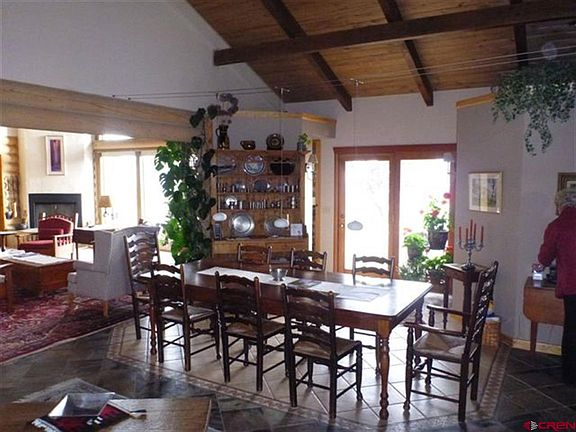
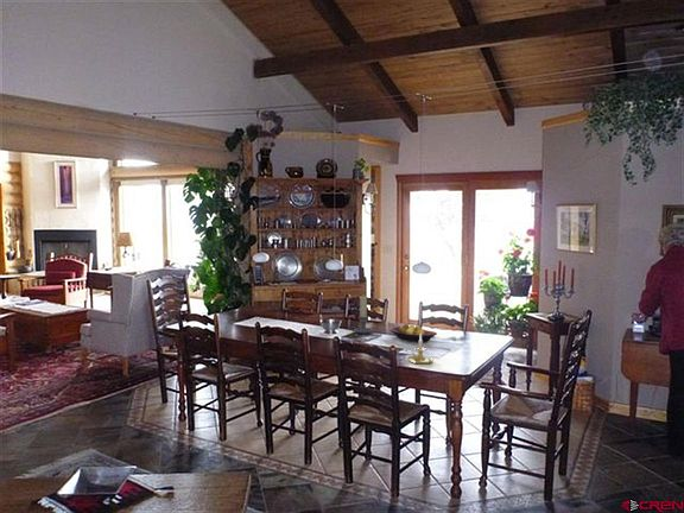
+ candle holder (361, 314)
+ fruit bowl (412, 331)
+ candle holder (419, 347)
